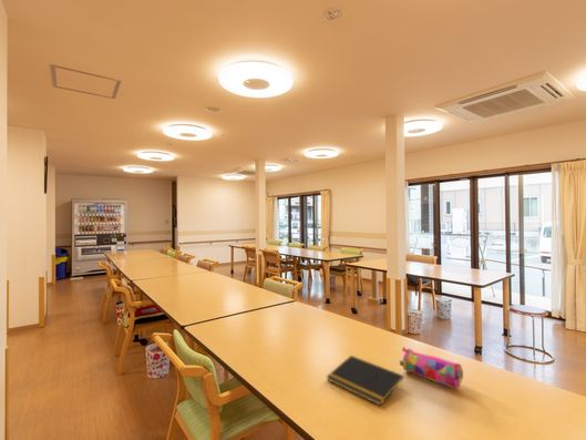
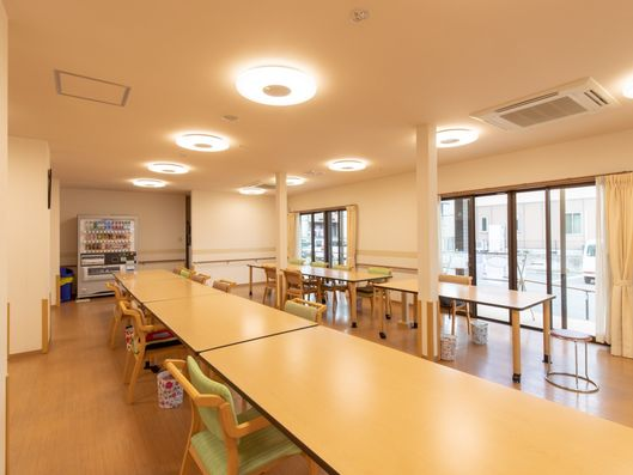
- notepad (363, 377)
- pencil case (430, 367)
